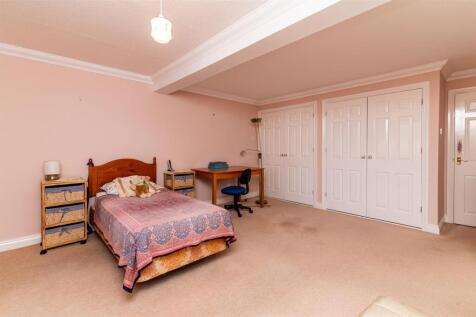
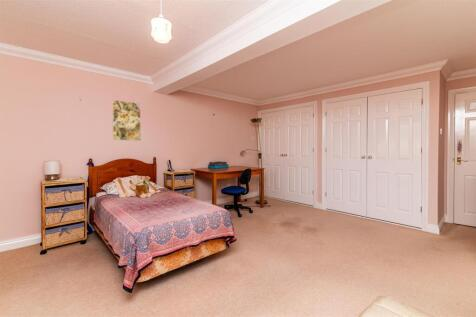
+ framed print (127, 121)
